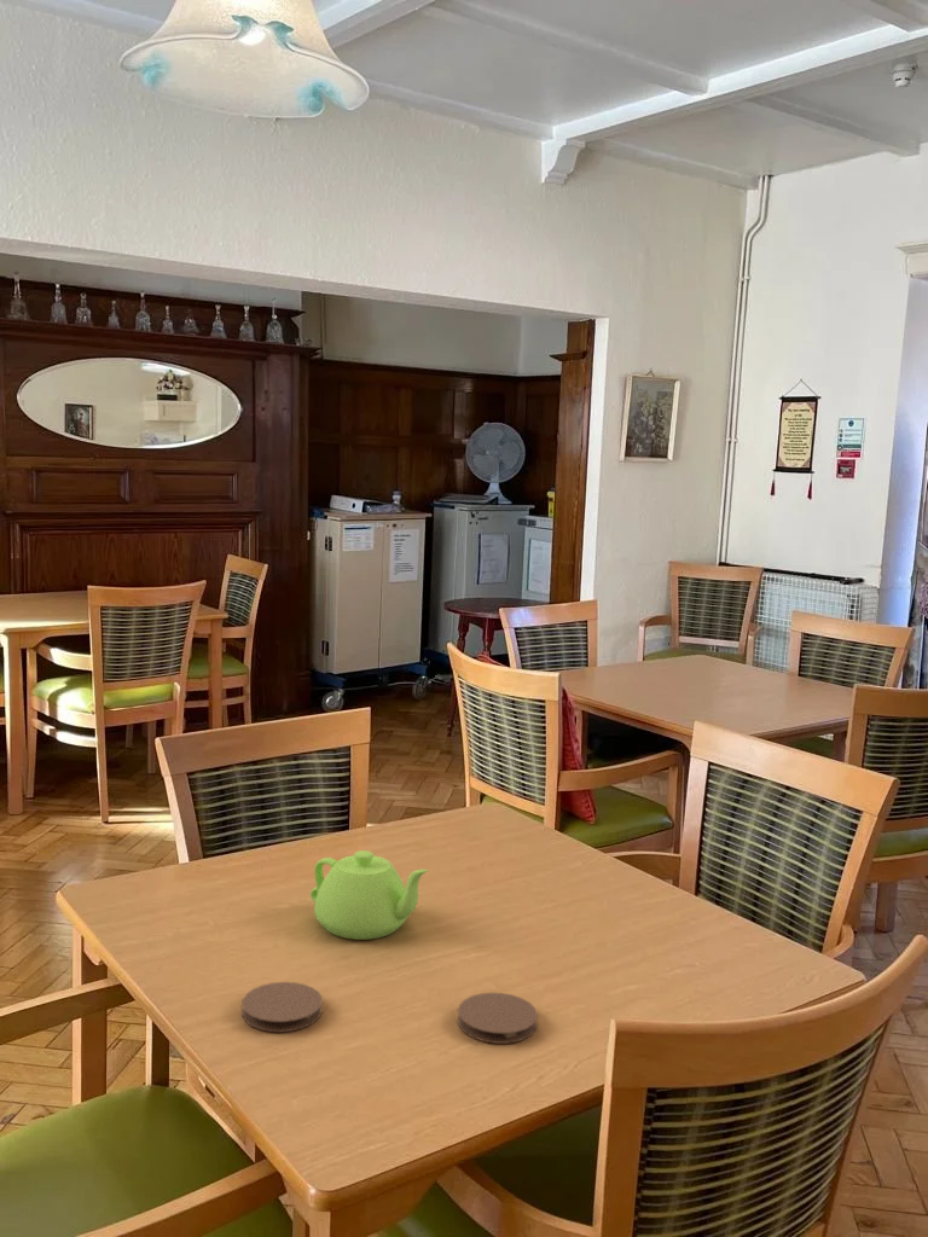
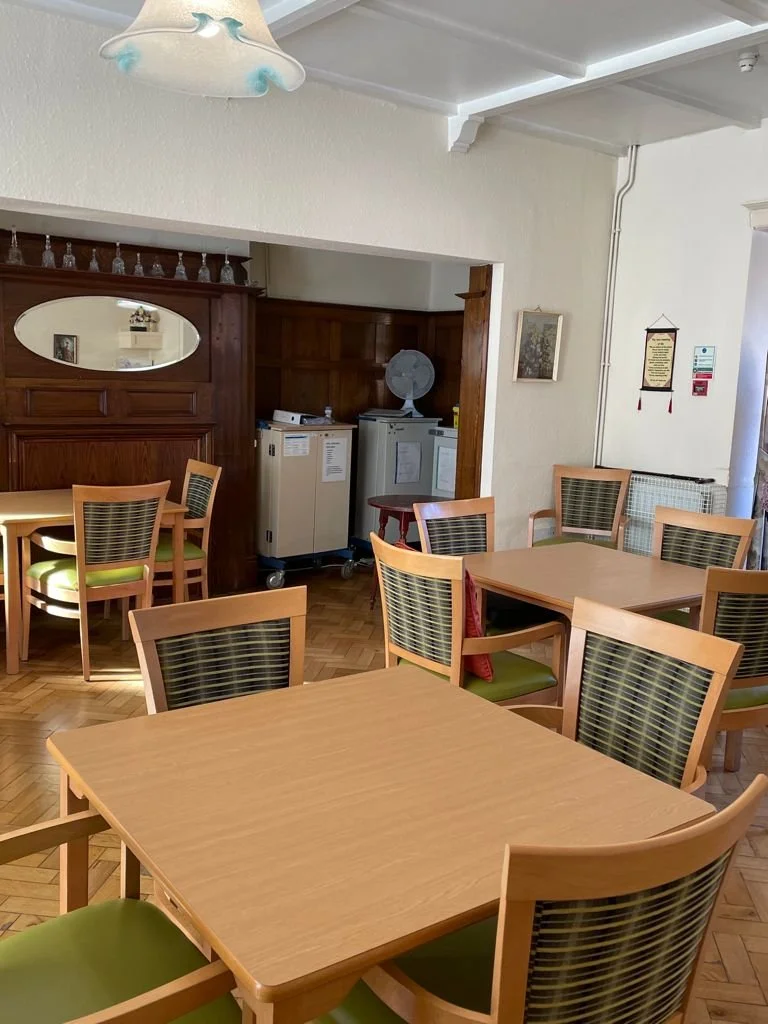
- teapot (367, 889)
- coaster (282, 1005)
- coaster (497, 1016)
